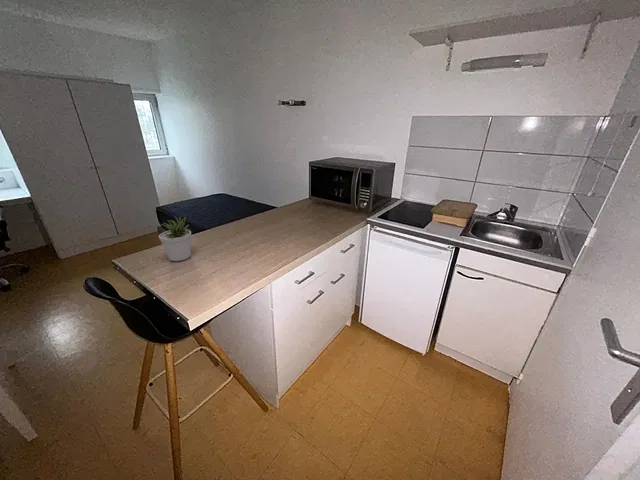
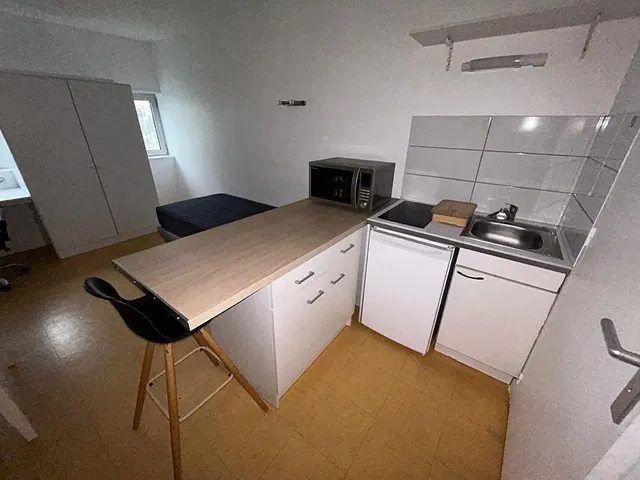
- potted plant (176, 237)
